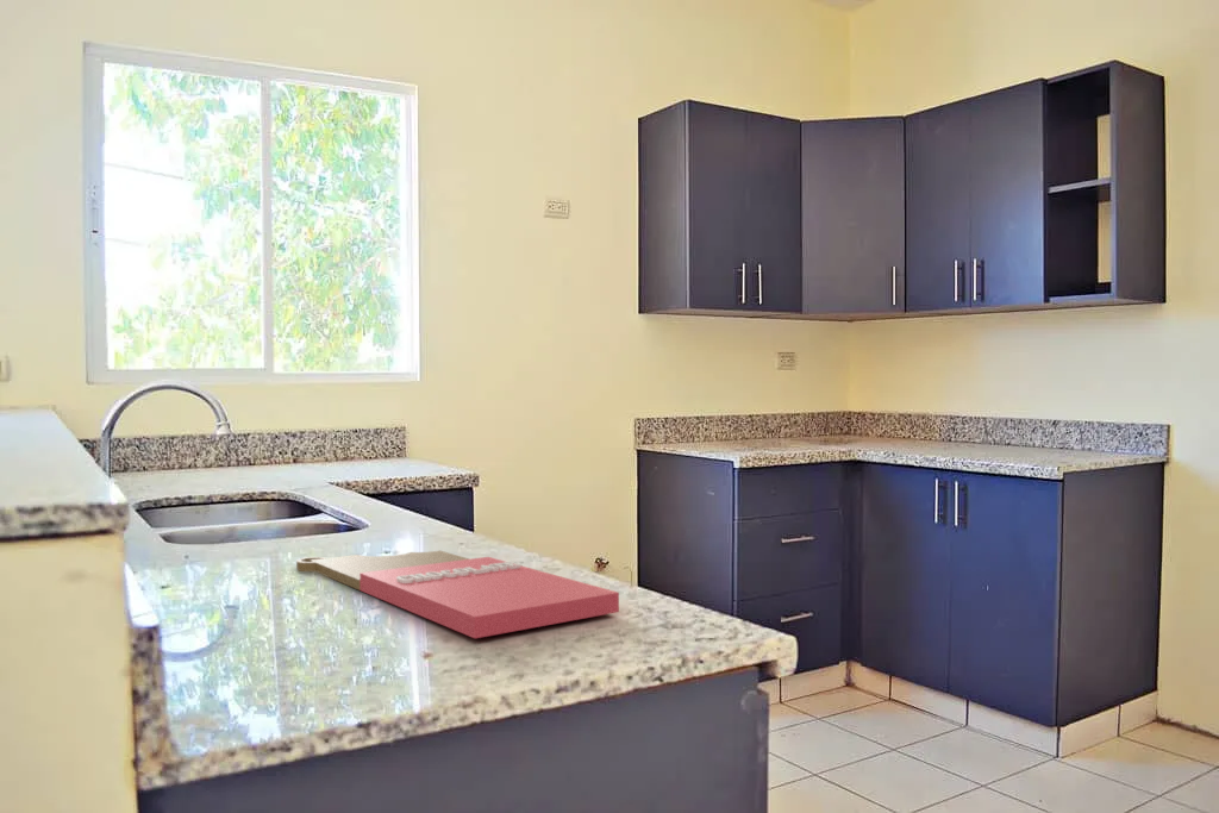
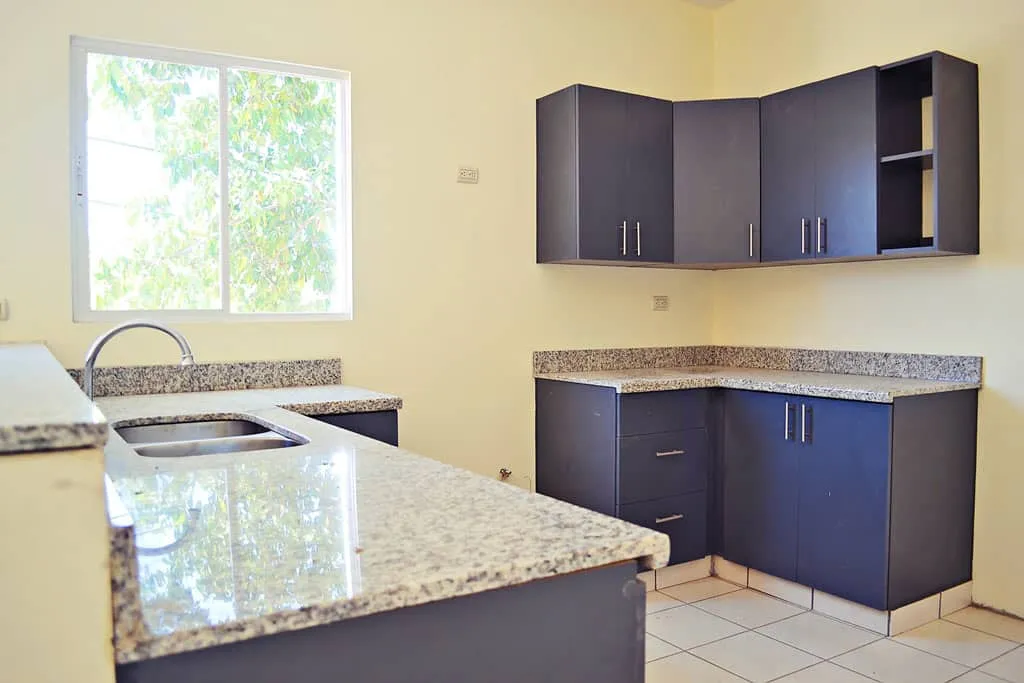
- cutting board (437, 577)
